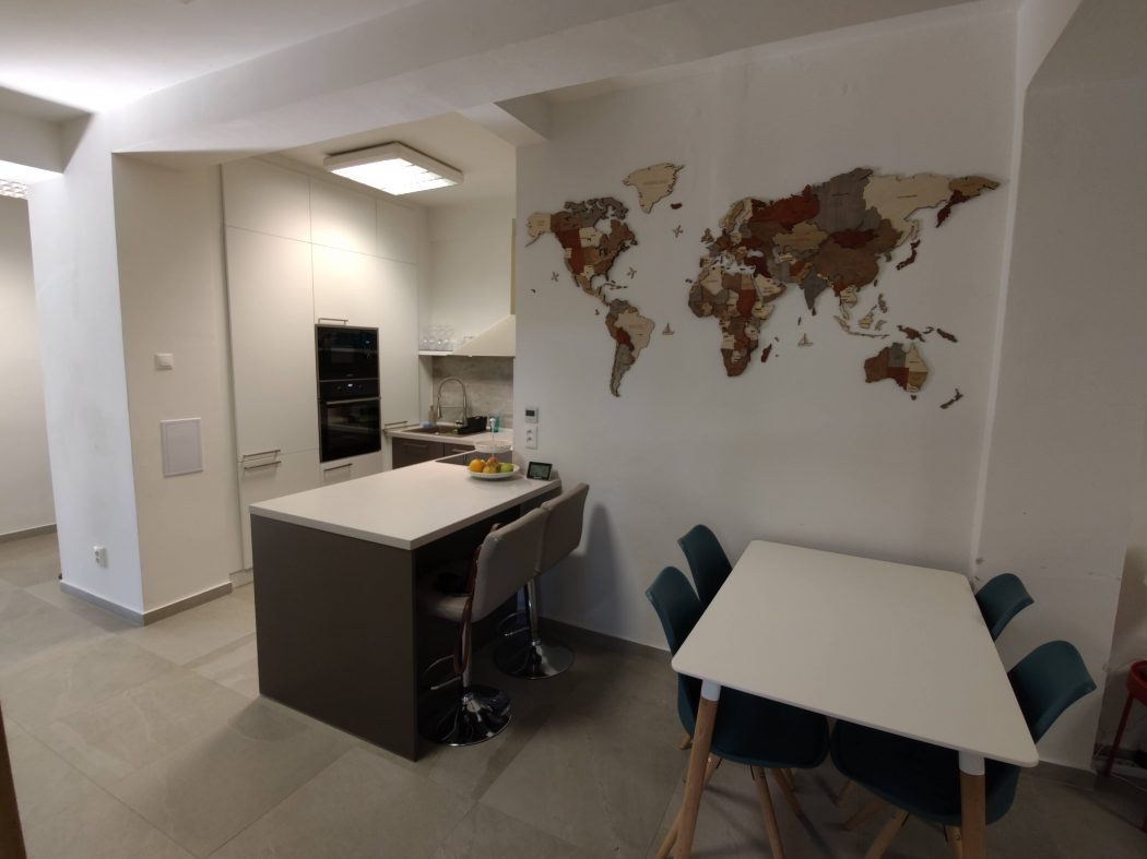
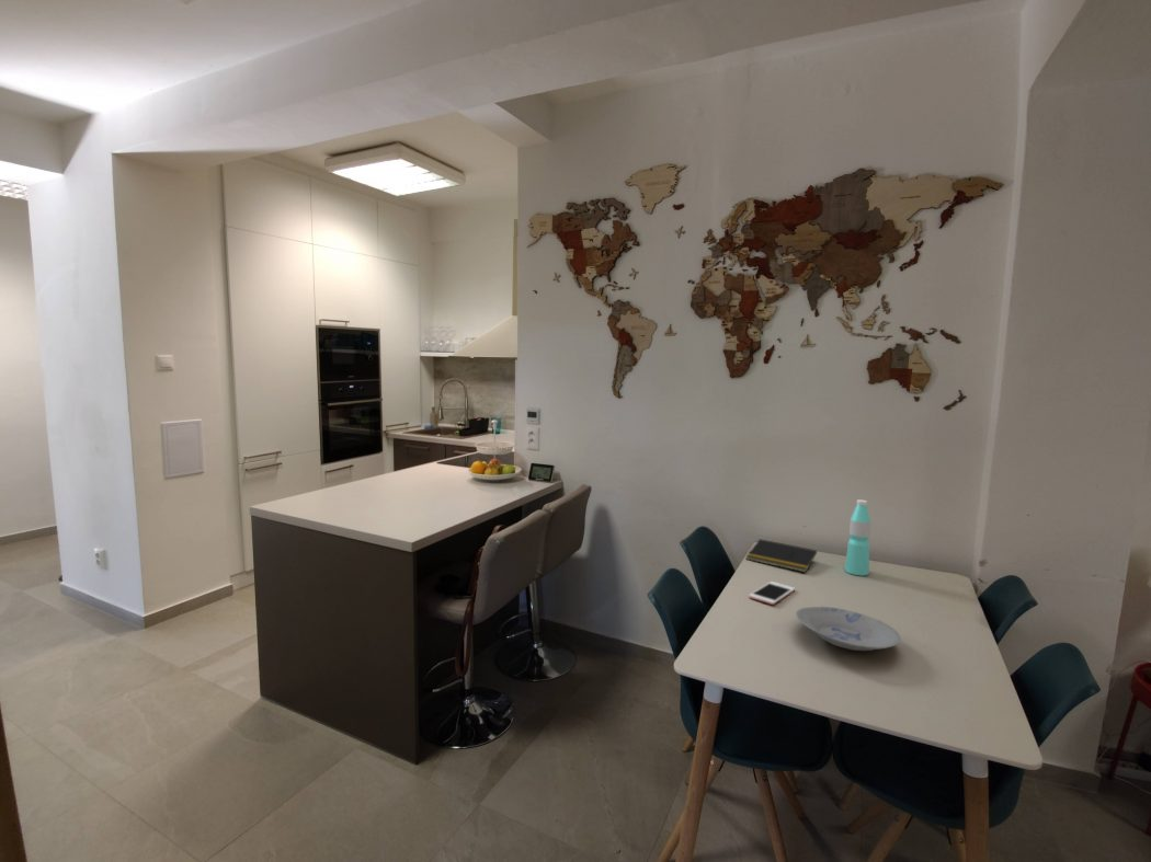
+ cell phone (772, 593)
+ notepad (780, 554)
+ bowl (846, 631)
+ water bottle (858, 536)
